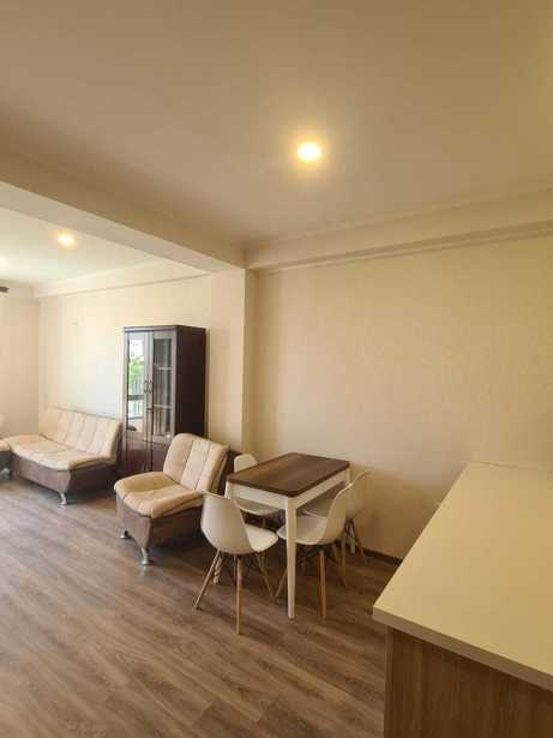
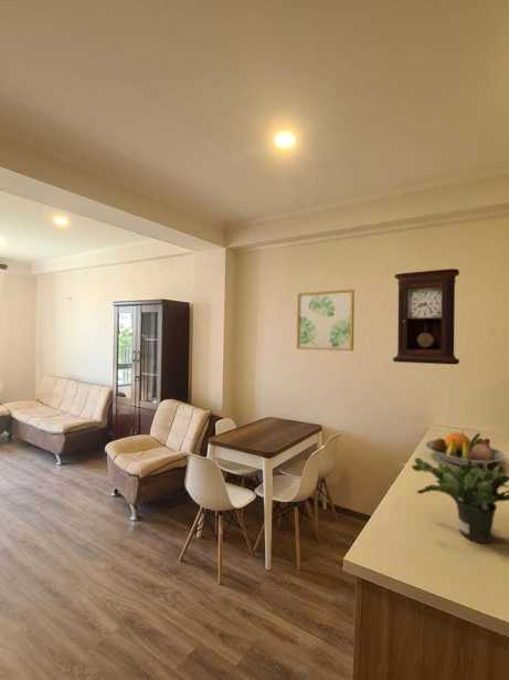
+ wall art (324, 321)
+ fruit bowl (463, 446)
+ pendulum clock (424, 317)
+ potted plant (462, 482)
